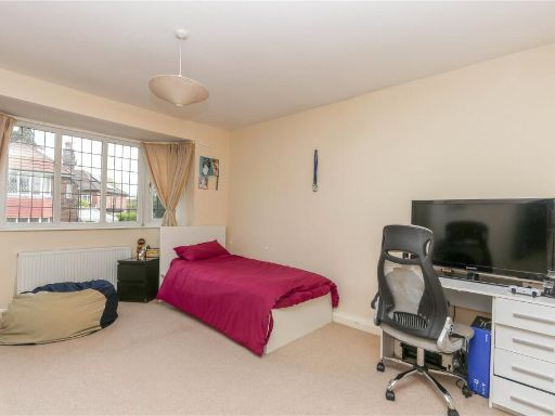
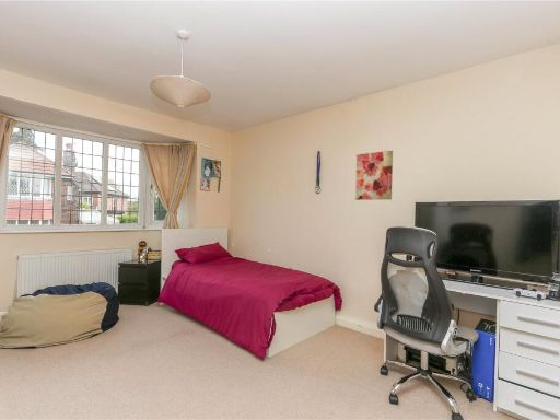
+ wall art (373, 176)
